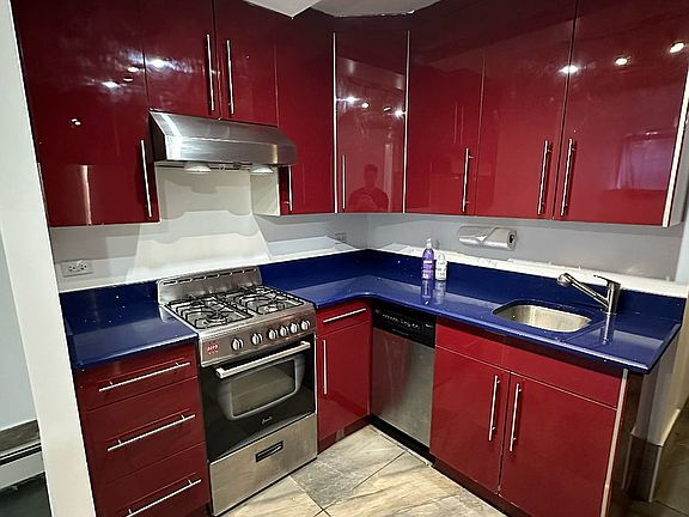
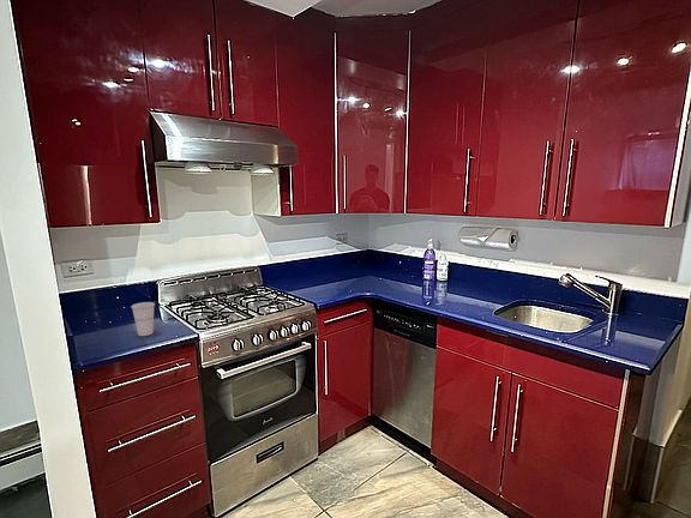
+ cup (144, 319)
